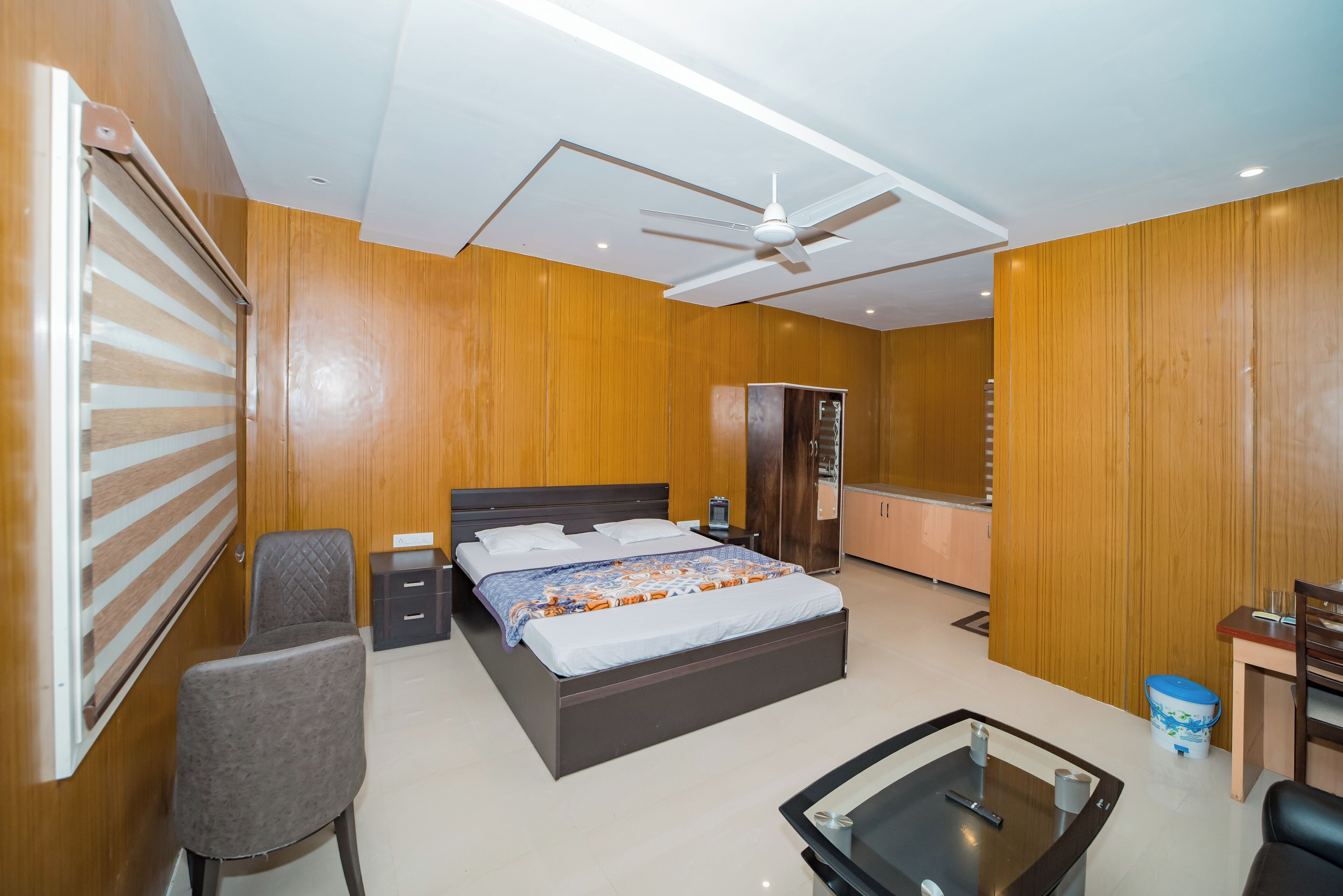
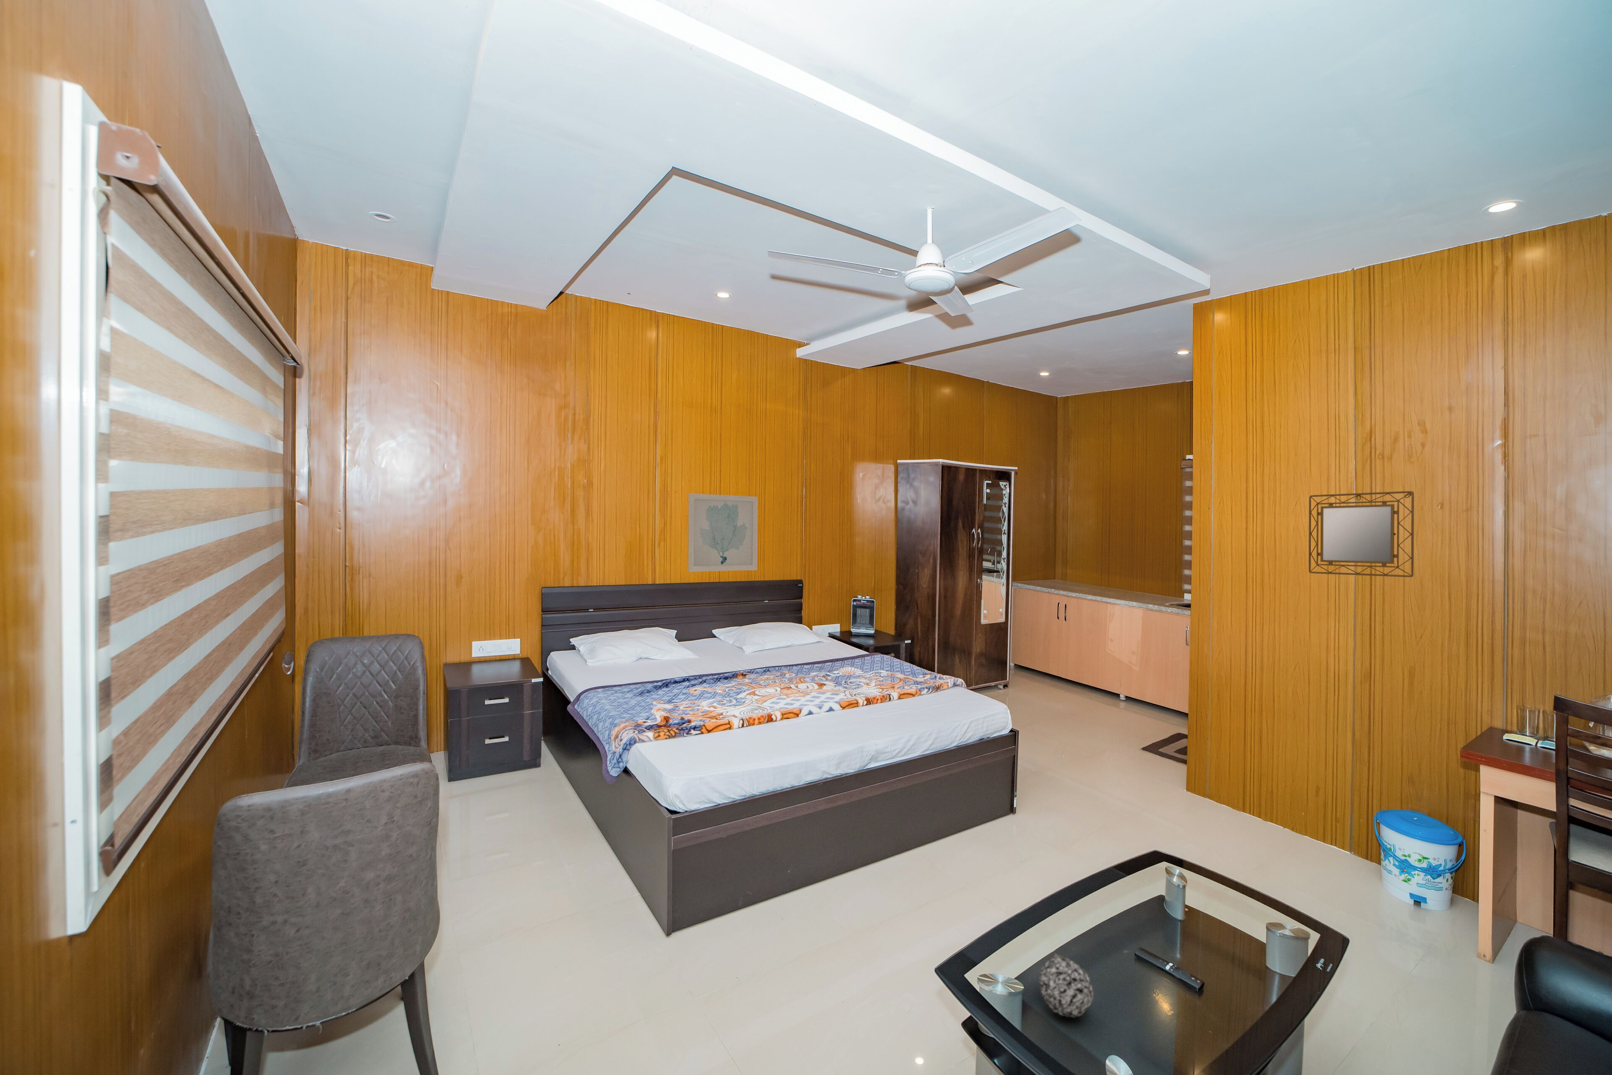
+ decorative ball (1066, 984)
+ wall art (724, 533)
+ home mirror (1358, 534)
